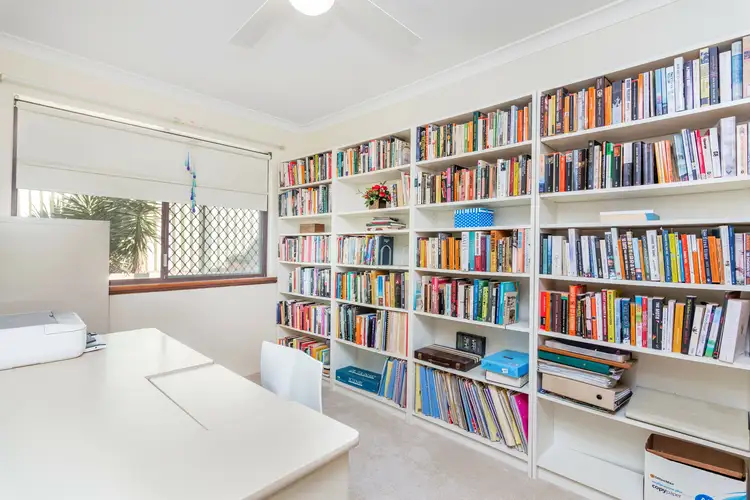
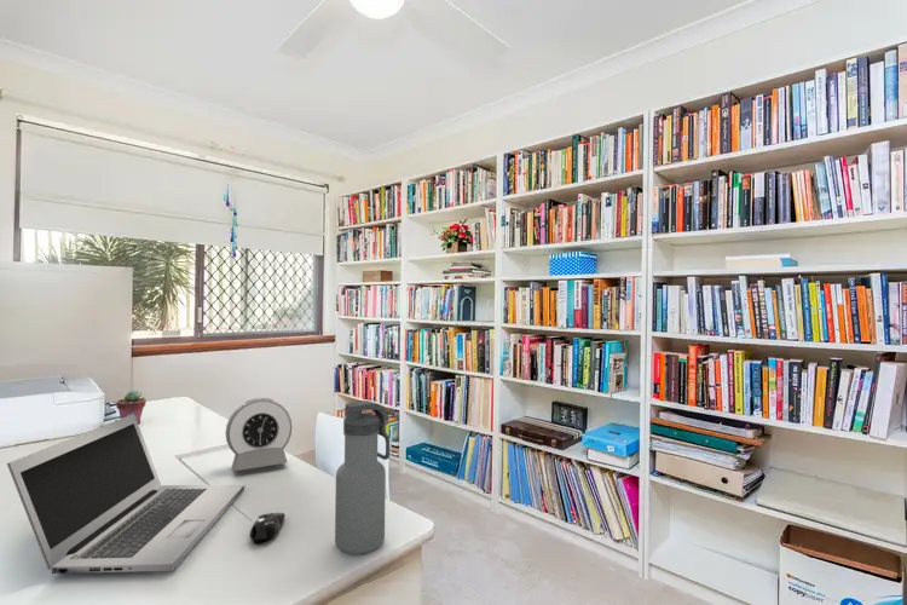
+ laptop (149, 479)
+ potted succulent (131, 407)
+ computer mouse (267, 522)
+ alarm clock (259, 432)
+ water bottle (362, 472)
